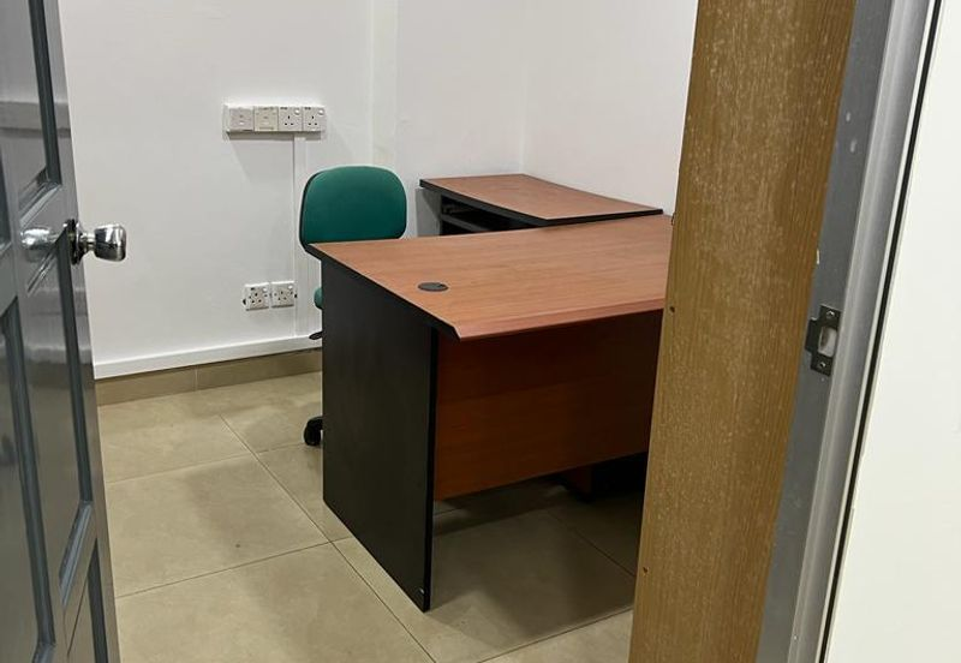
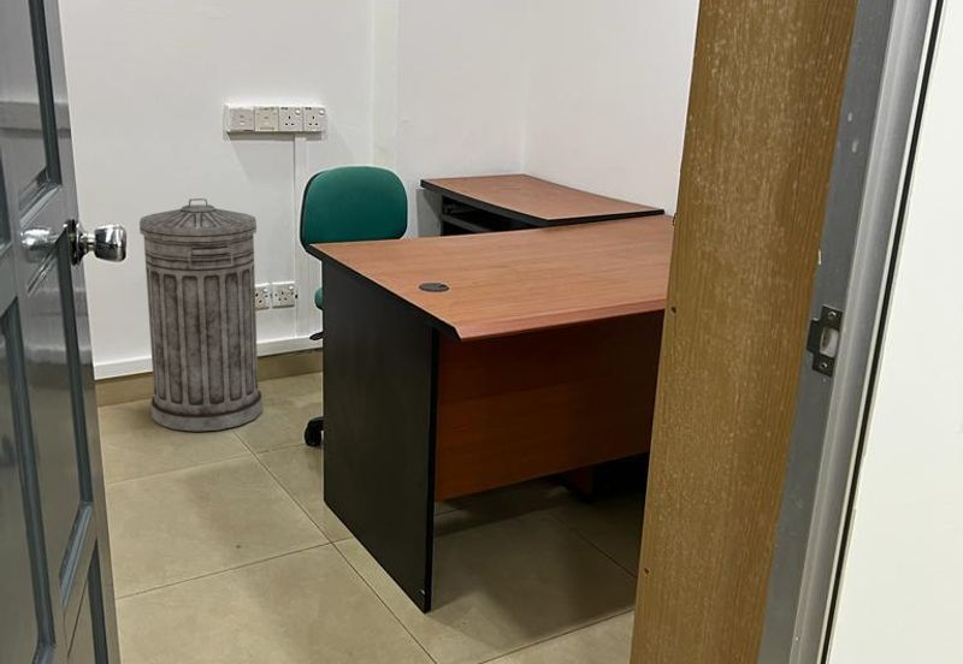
+ trash can (202, 308)
